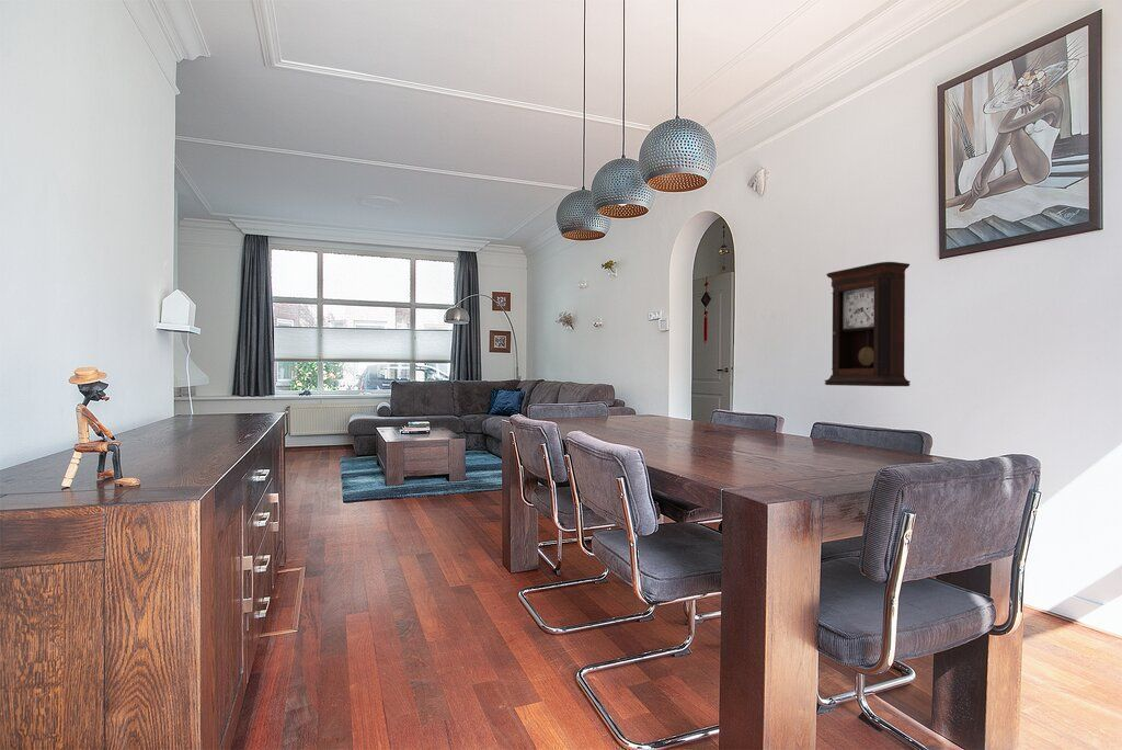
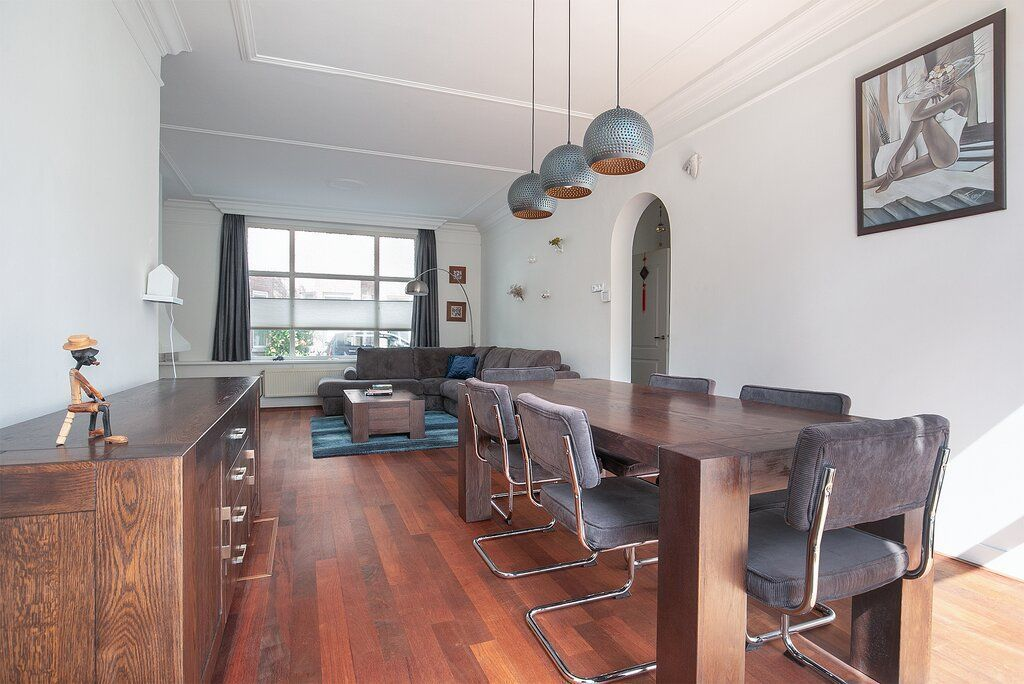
- pendulum clock (862, 327)
